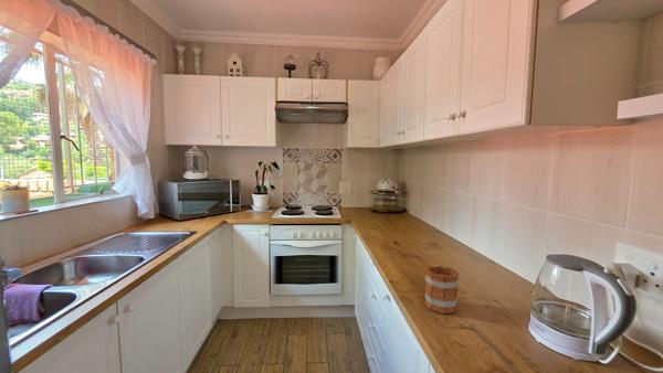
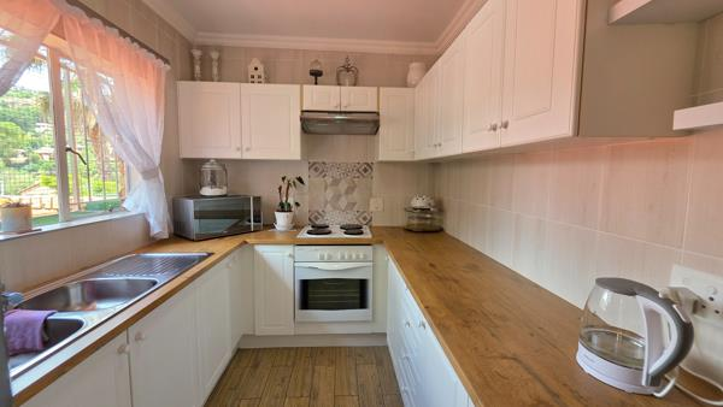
- mug (440, 285)
